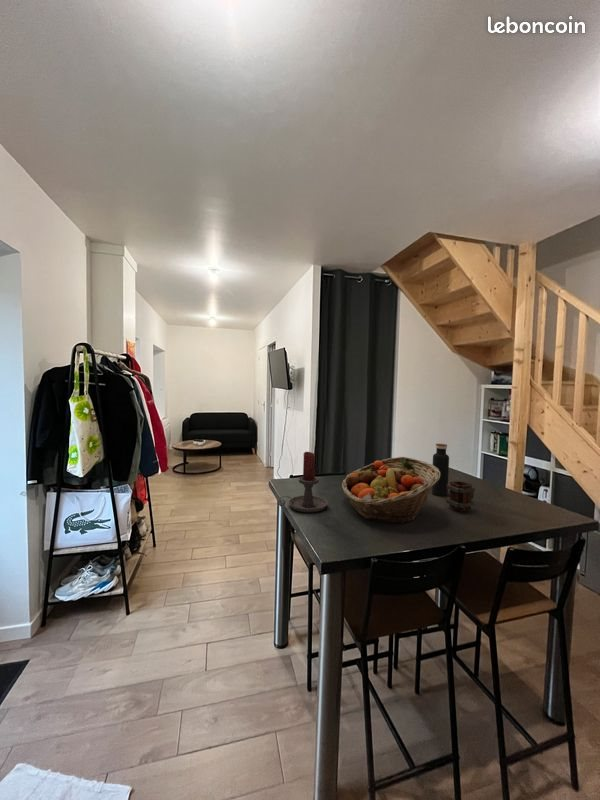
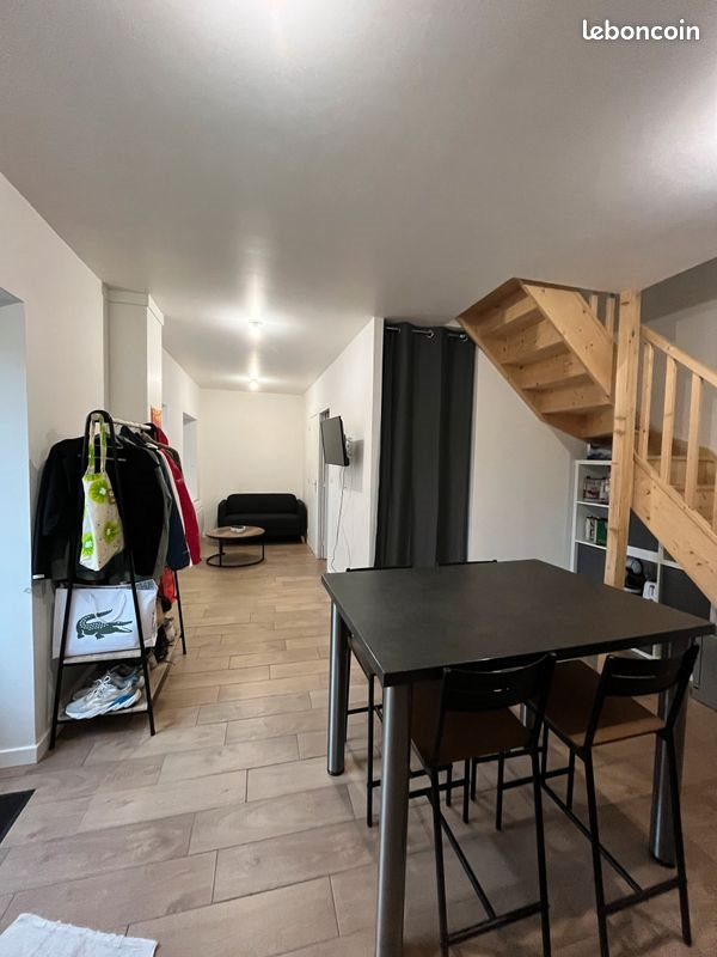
- mug (462, 496)
- fruit basket (388, 486)
- water bottle (440, 469)
- candle holder (303, 479)
